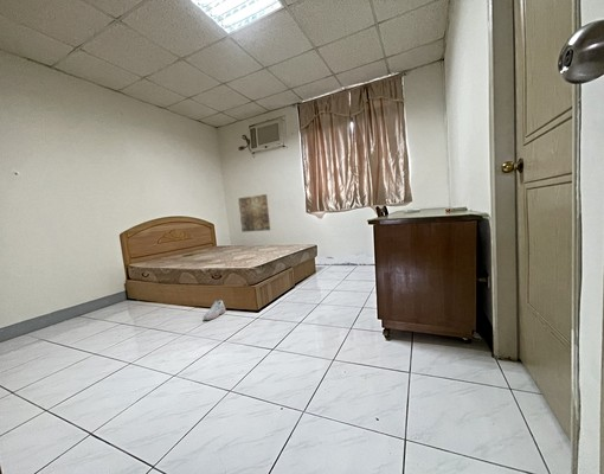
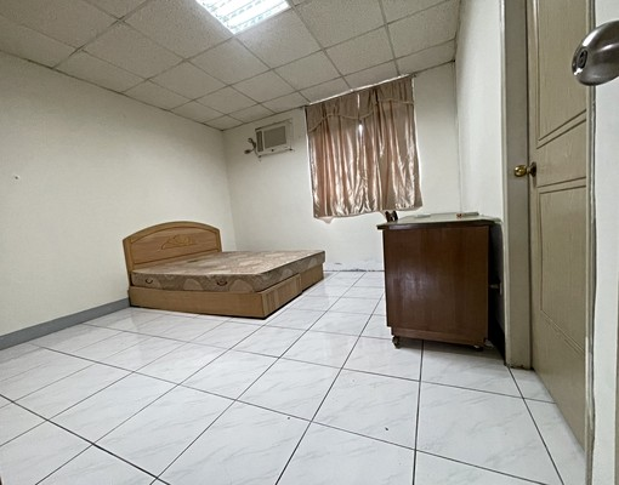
- wall art (253, 213)
- shoe (214, 308)
